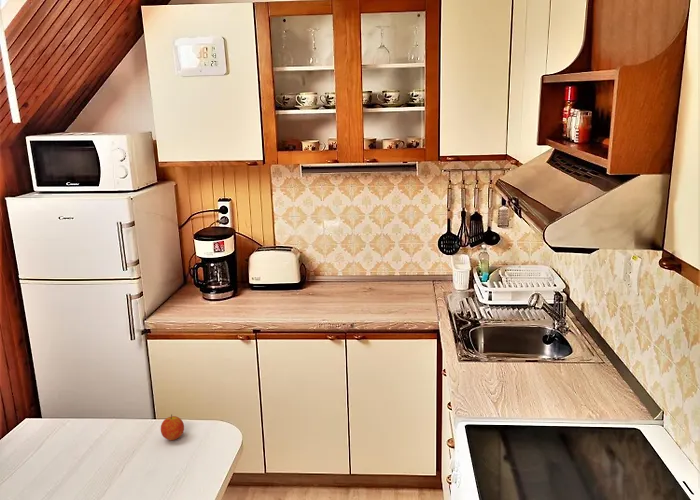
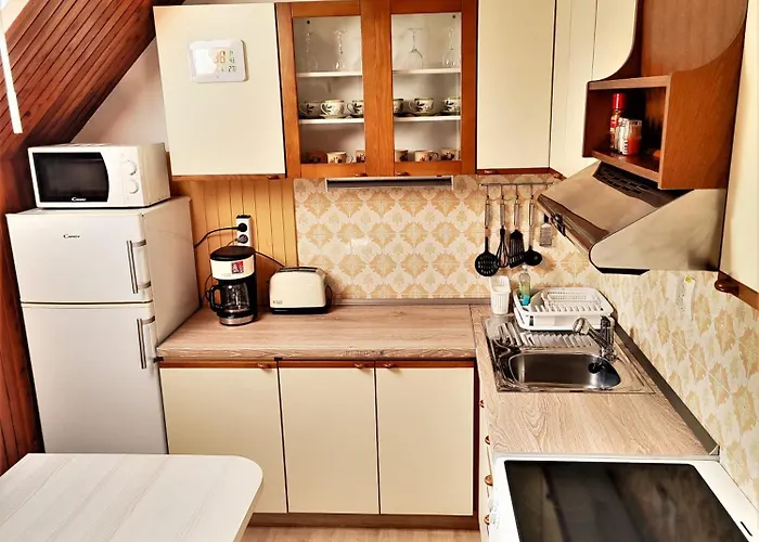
- fruit (172, 426)
